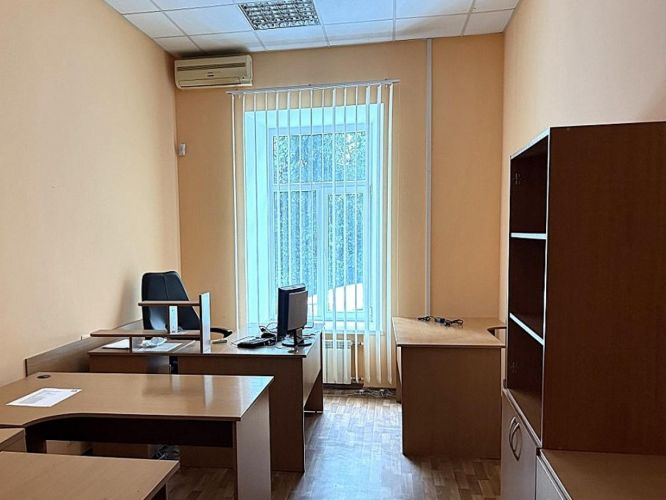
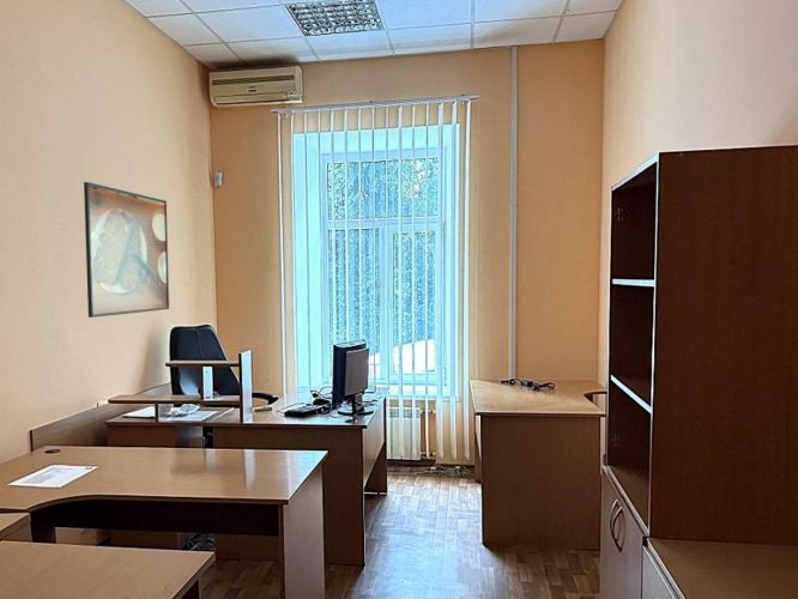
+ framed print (131, 253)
